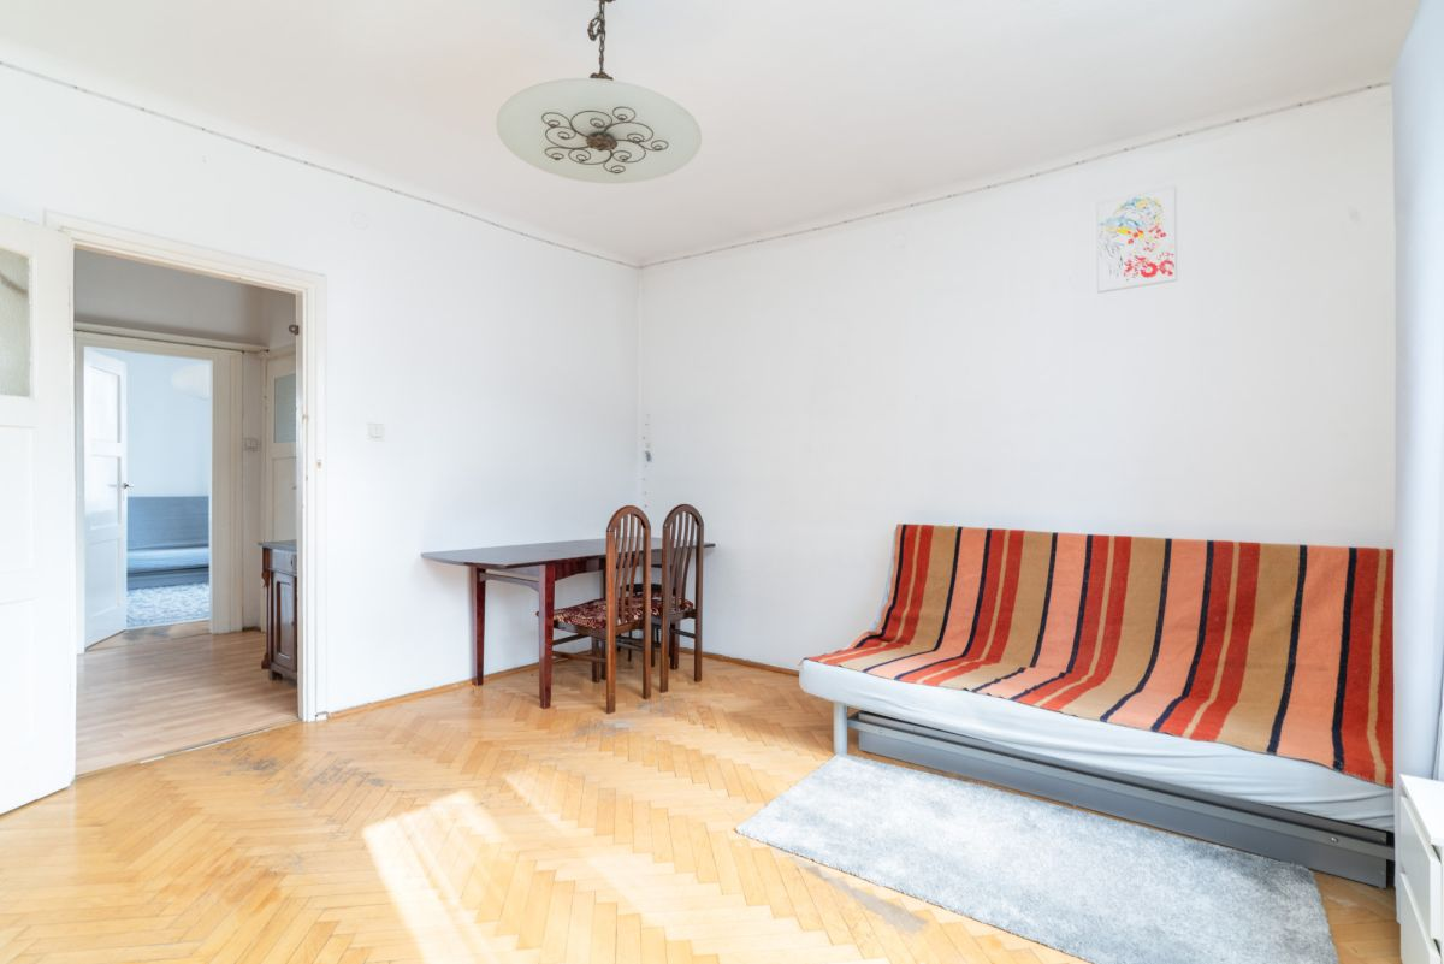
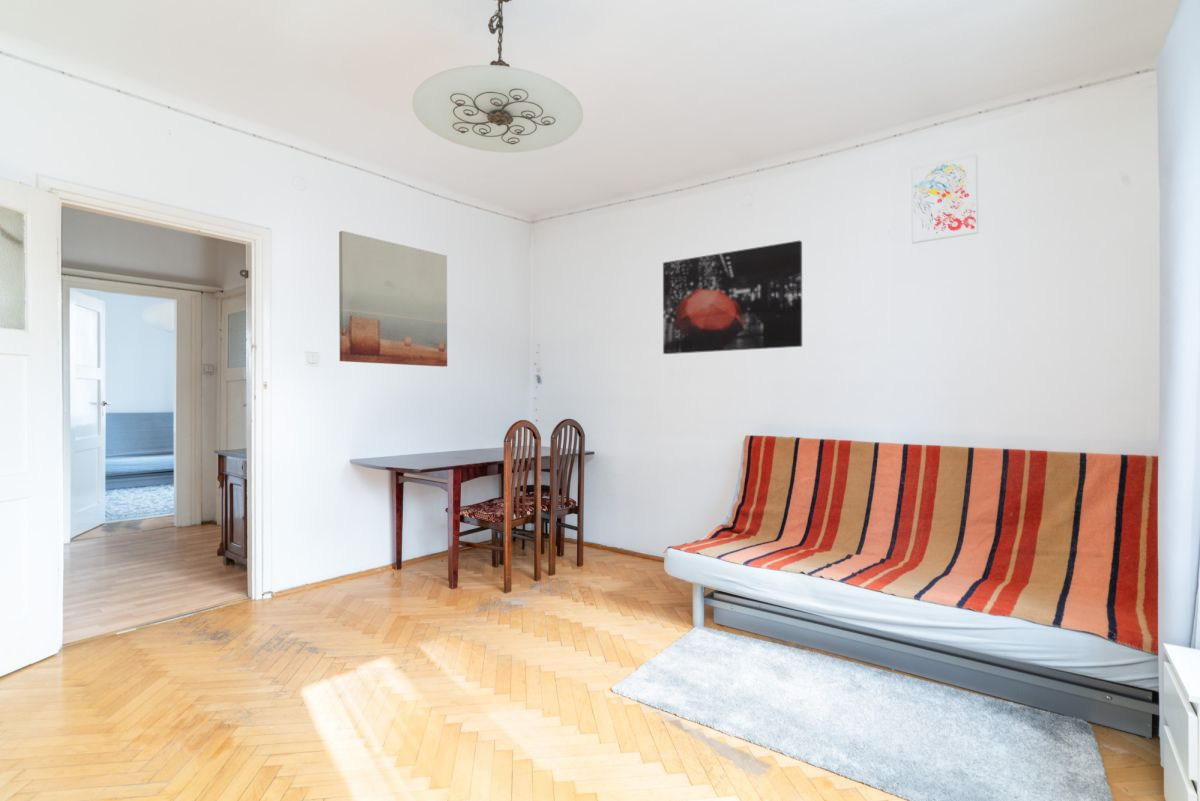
+ wall art (727, 301)
+ wall art (397, 304)
